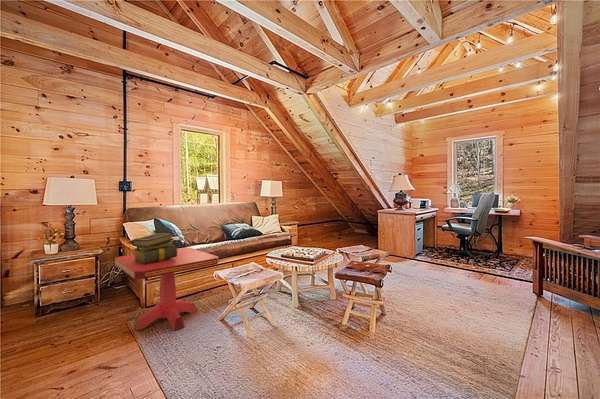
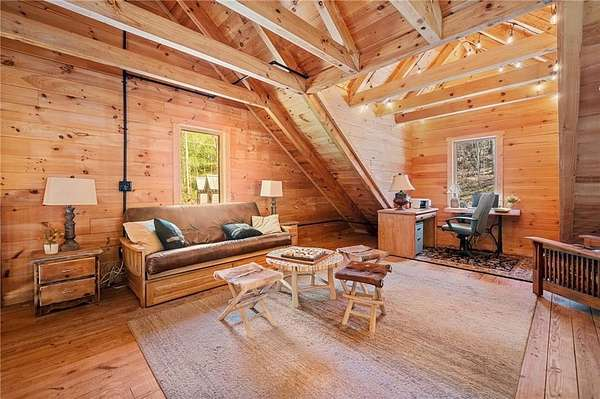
- side table (167, 288)
- stack of books (154, 247)
